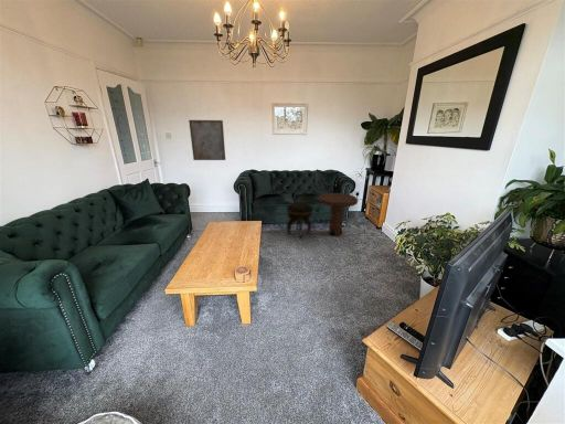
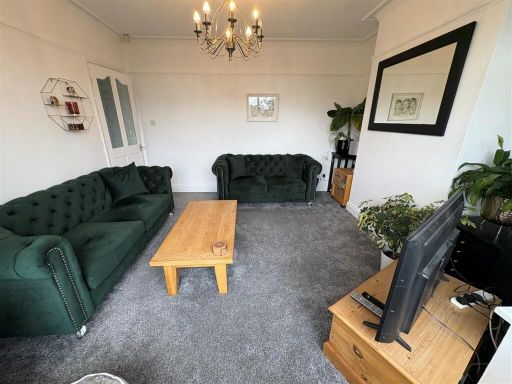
- footstool (299, 219)
- side table (337, 215)
- wall art (207, 140)
